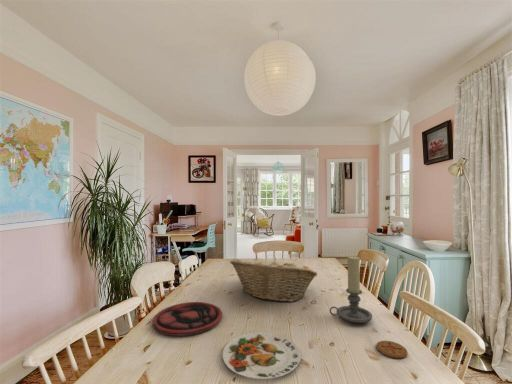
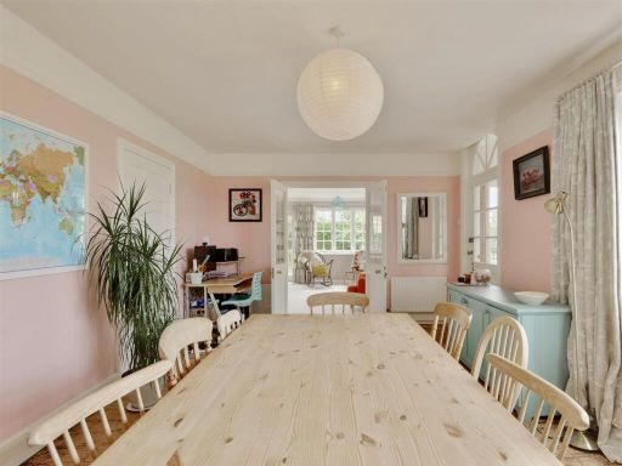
- fruit basket (272, 274)
- coaster (391, 348)
- candle holder (350, 286)
- plate (261, 353)
- plate (188, 316)
